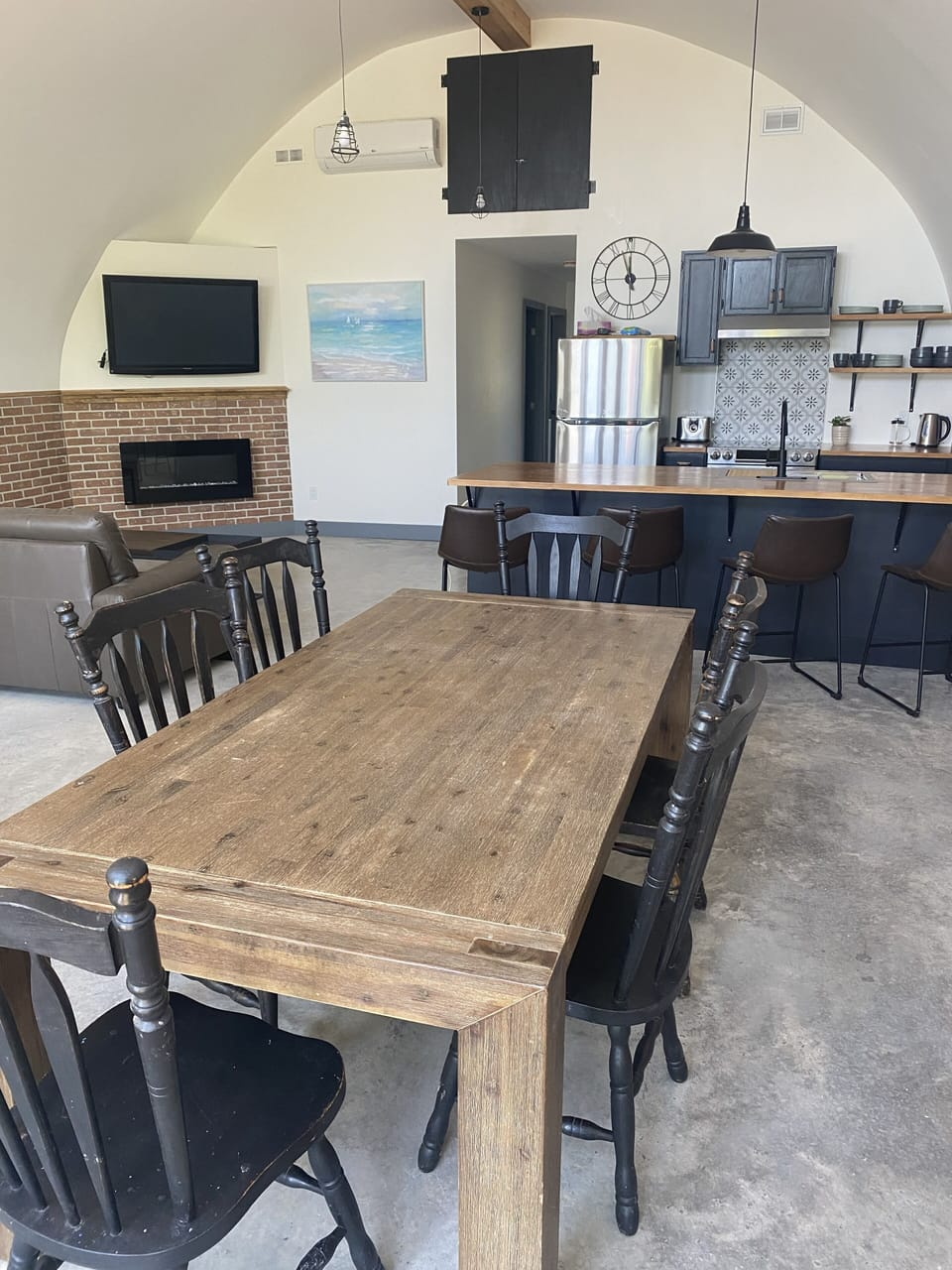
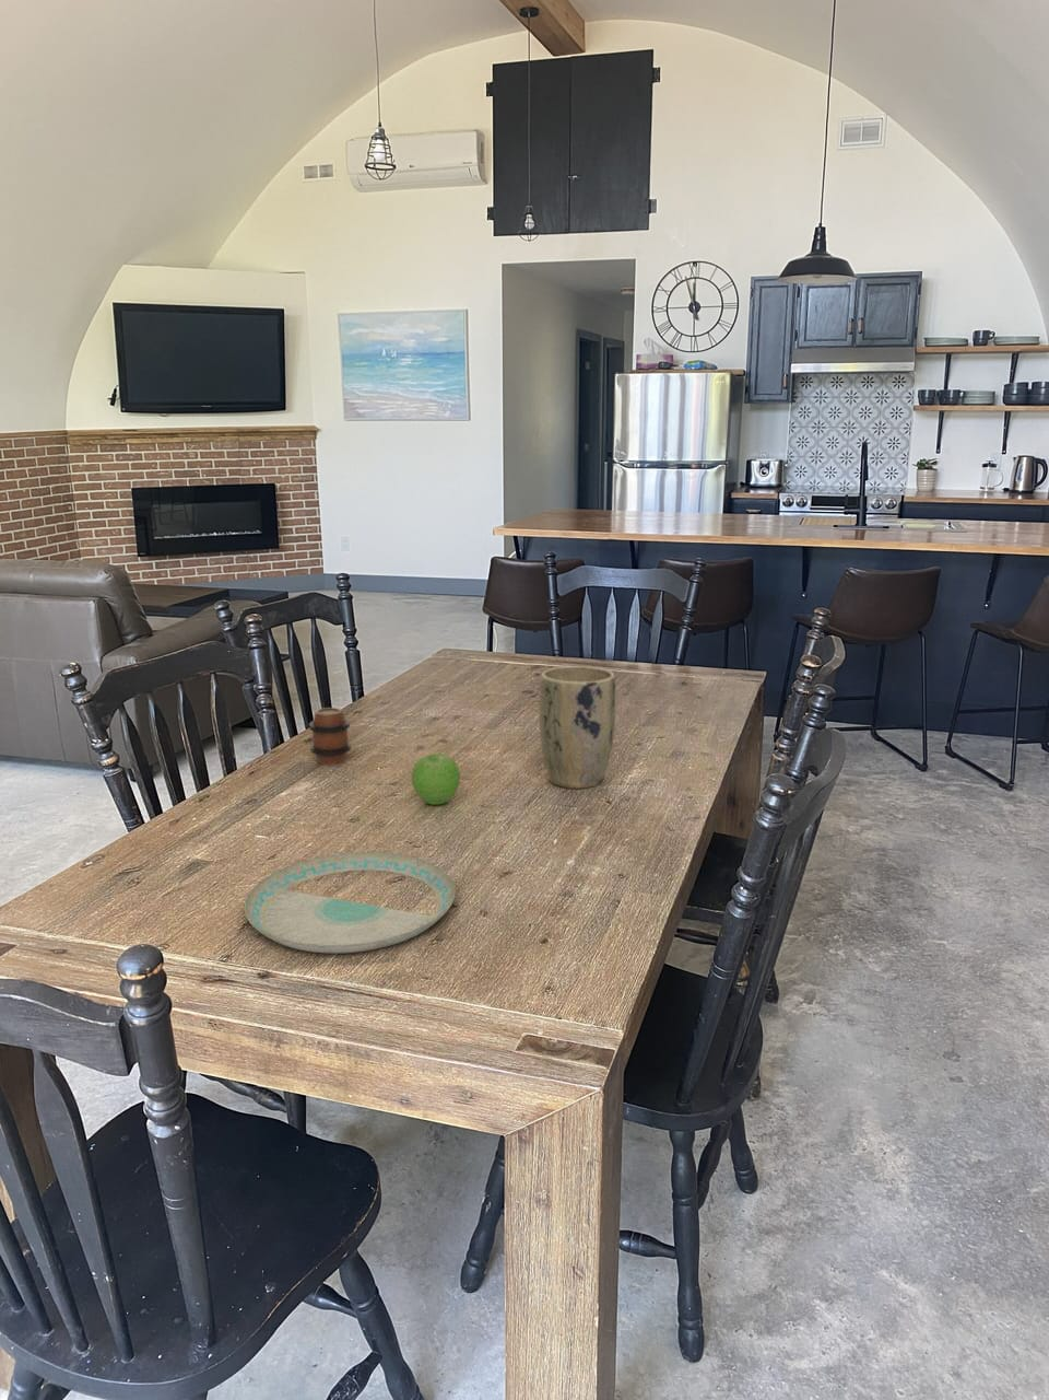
+ plant pot (577, 728)
+ fruit (435, 778)
+ plate (352, 903)
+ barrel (329, 736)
